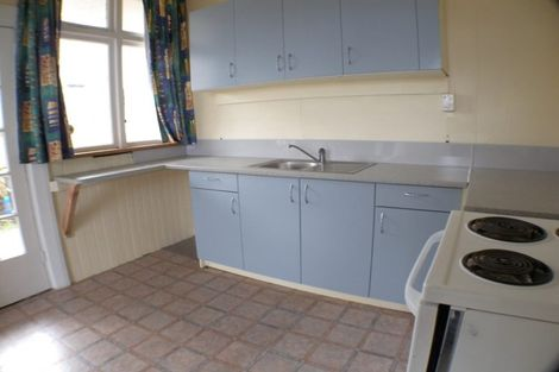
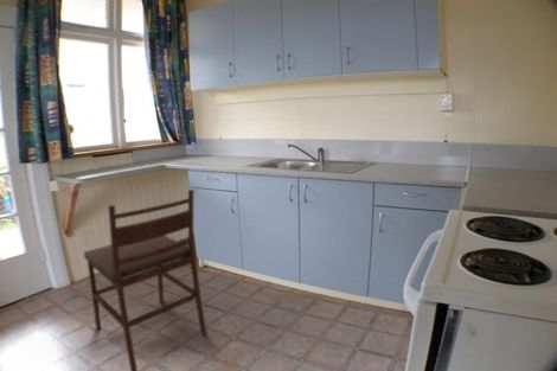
+ dining chair (141, 263)
